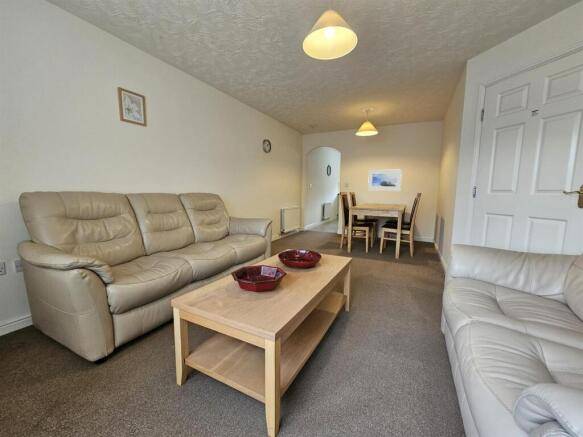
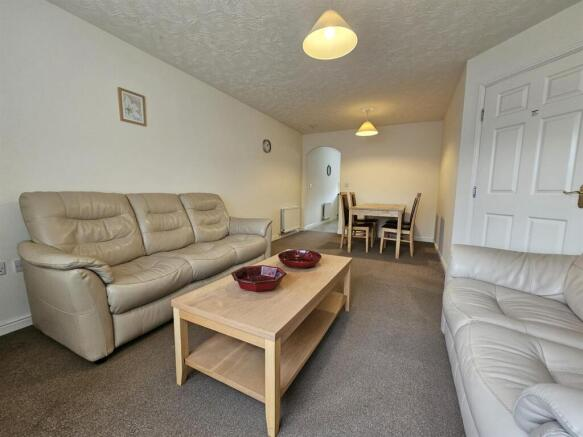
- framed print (384, 180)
